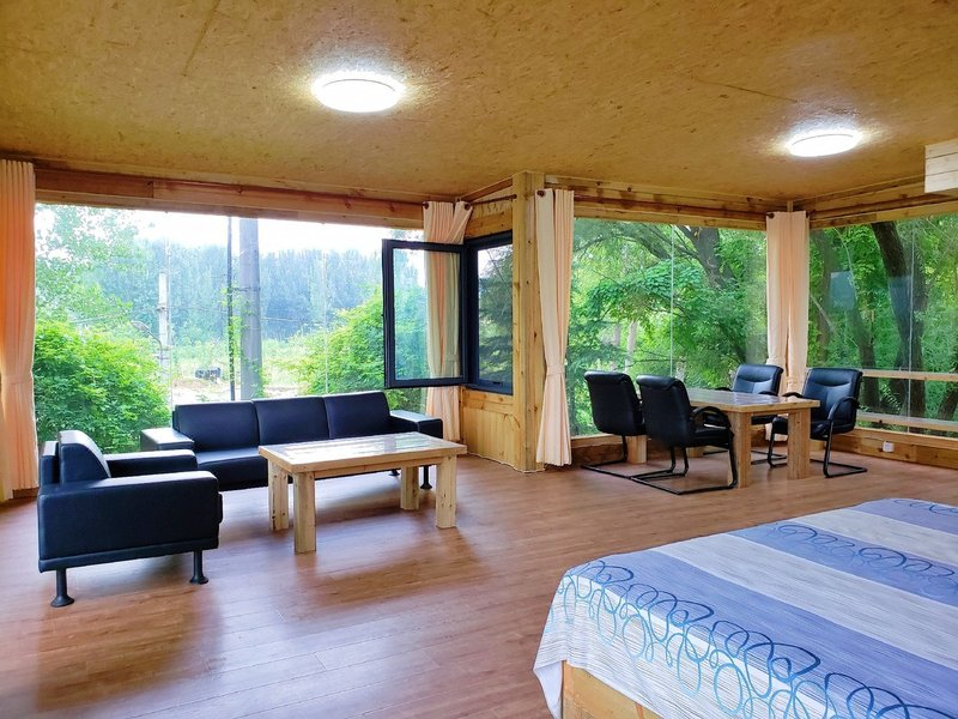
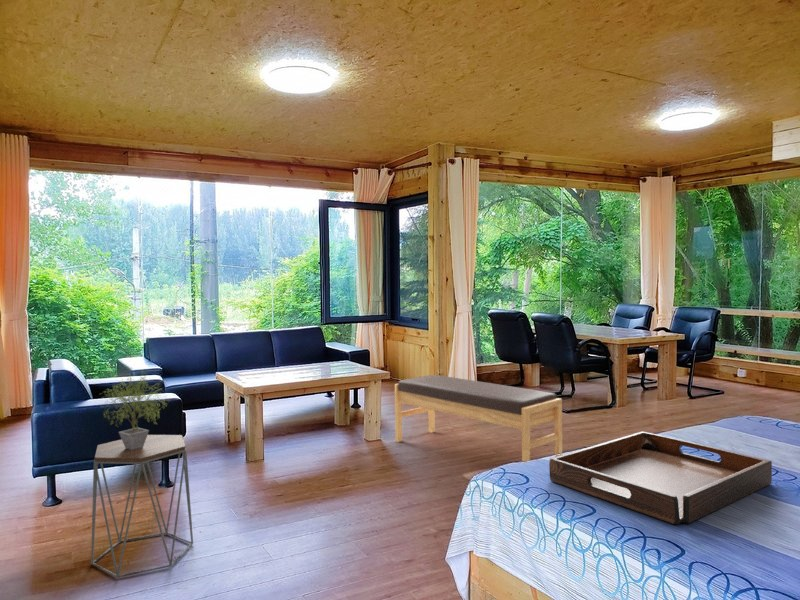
+ serving tray (658, 470)
+ side table (135, 496)
+ potted plant (133, 407)
+ bench (472, 418)
